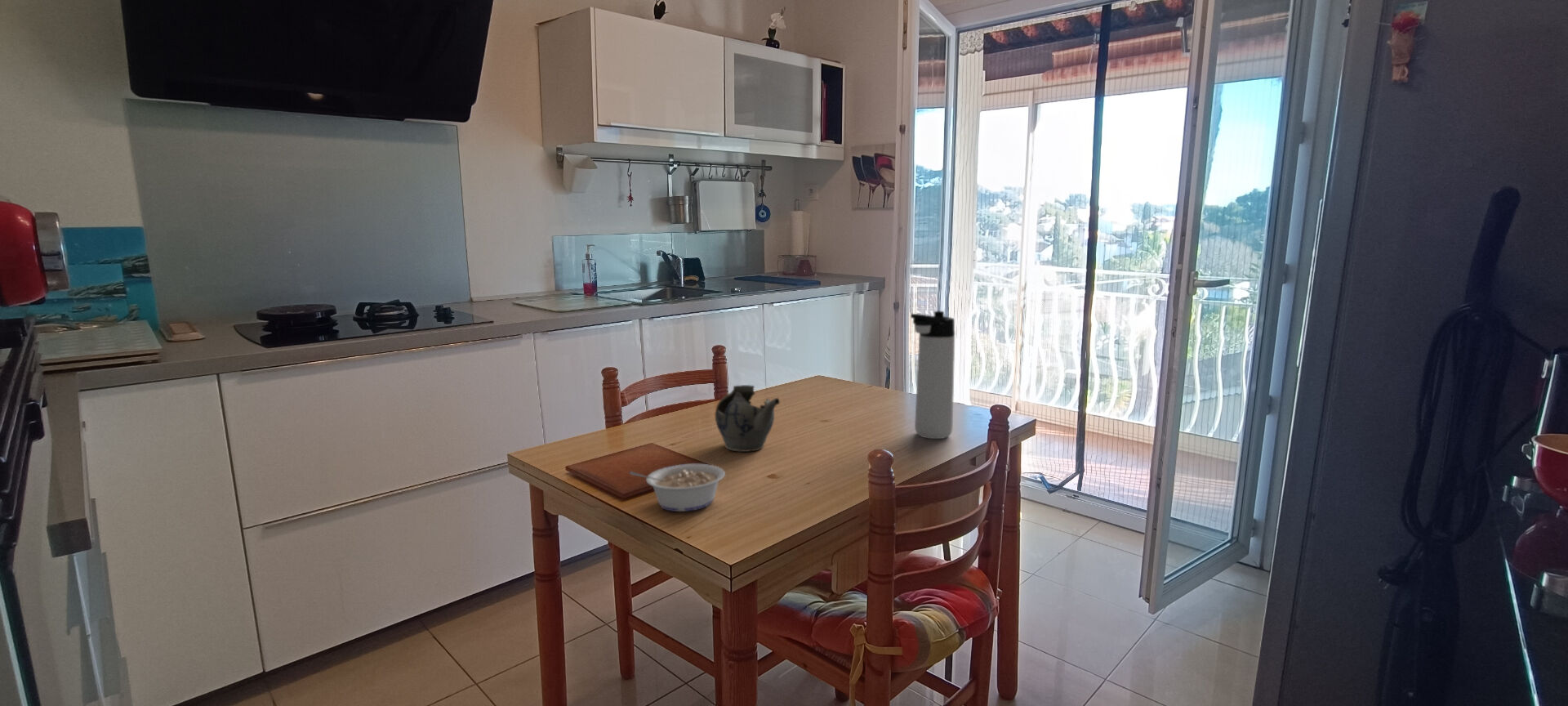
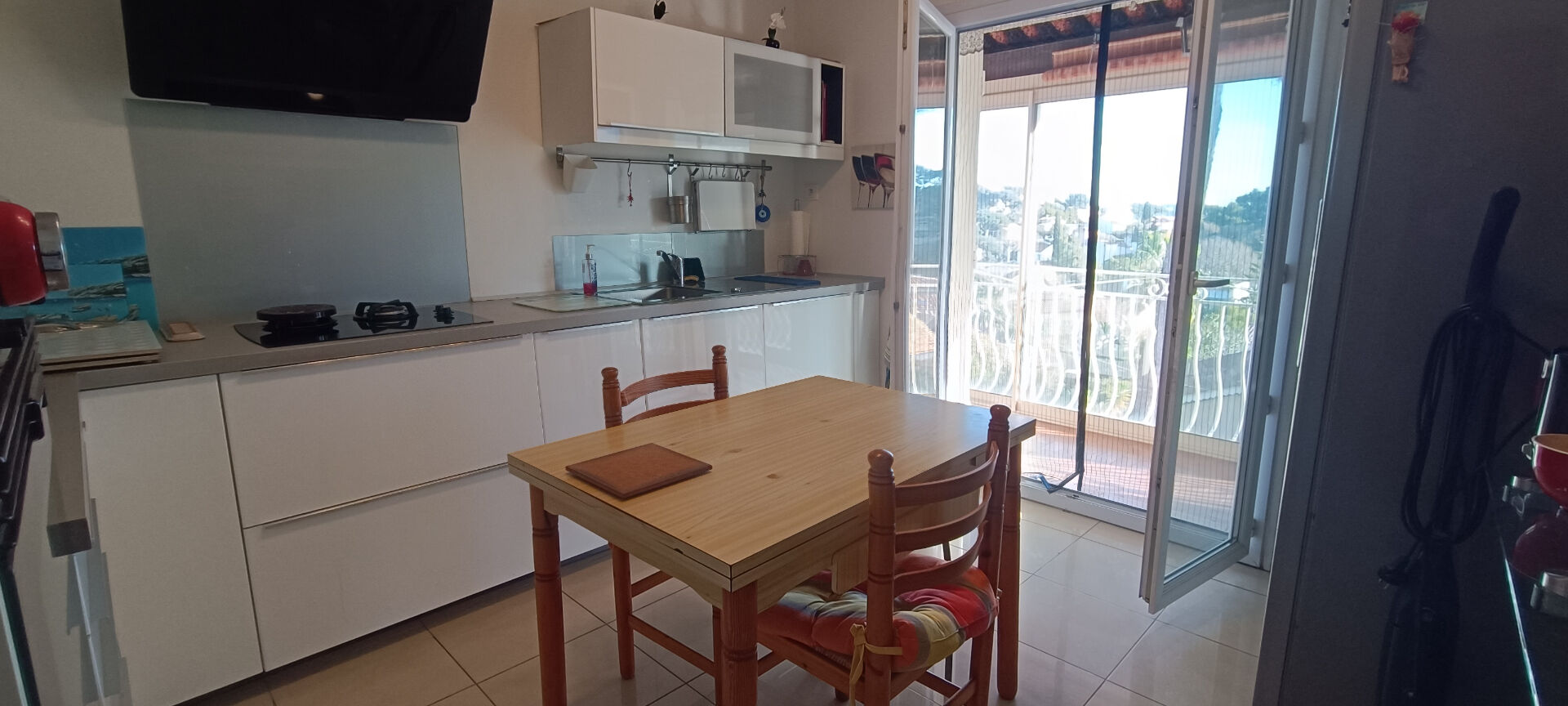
- teapot (753, 419)
- legume (684, 486)
- thermos bottle (930, 374)
